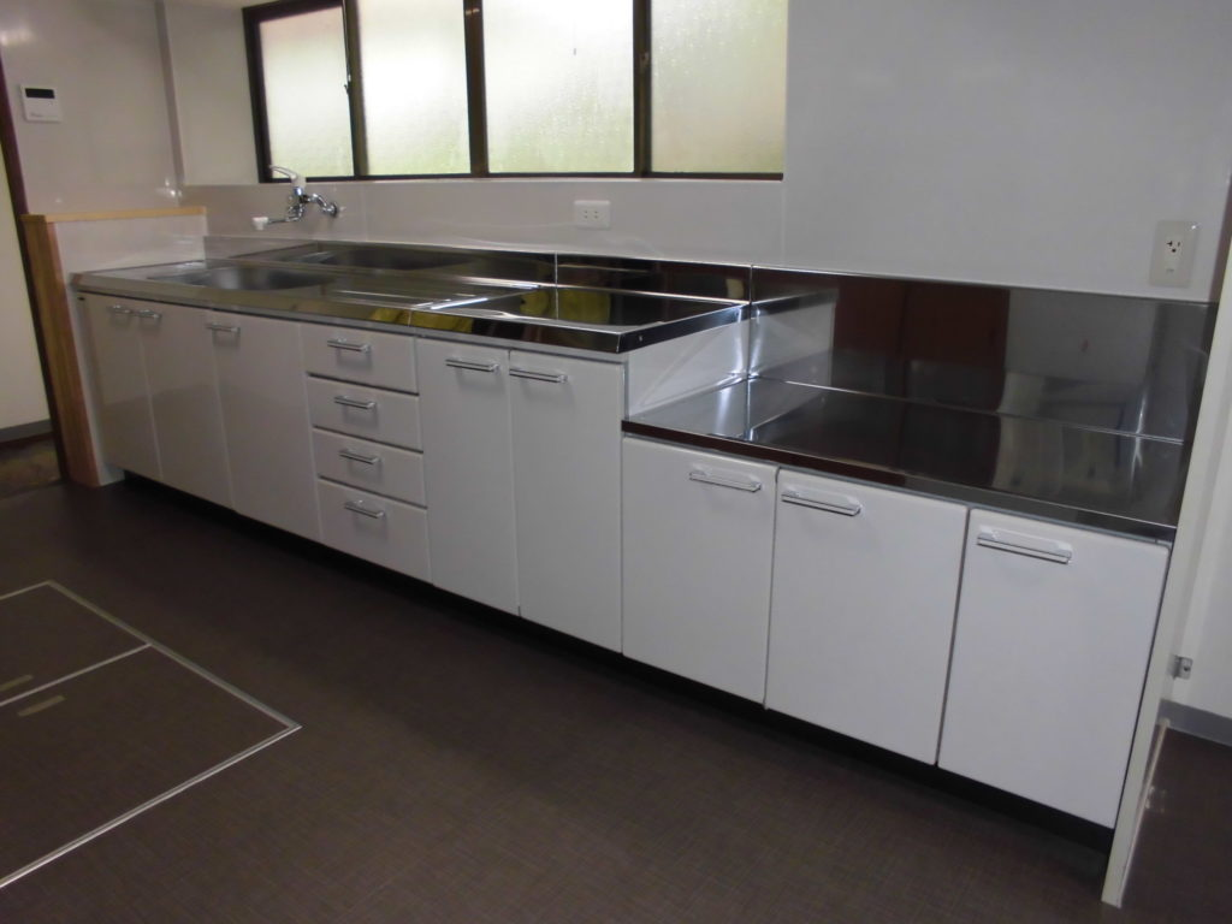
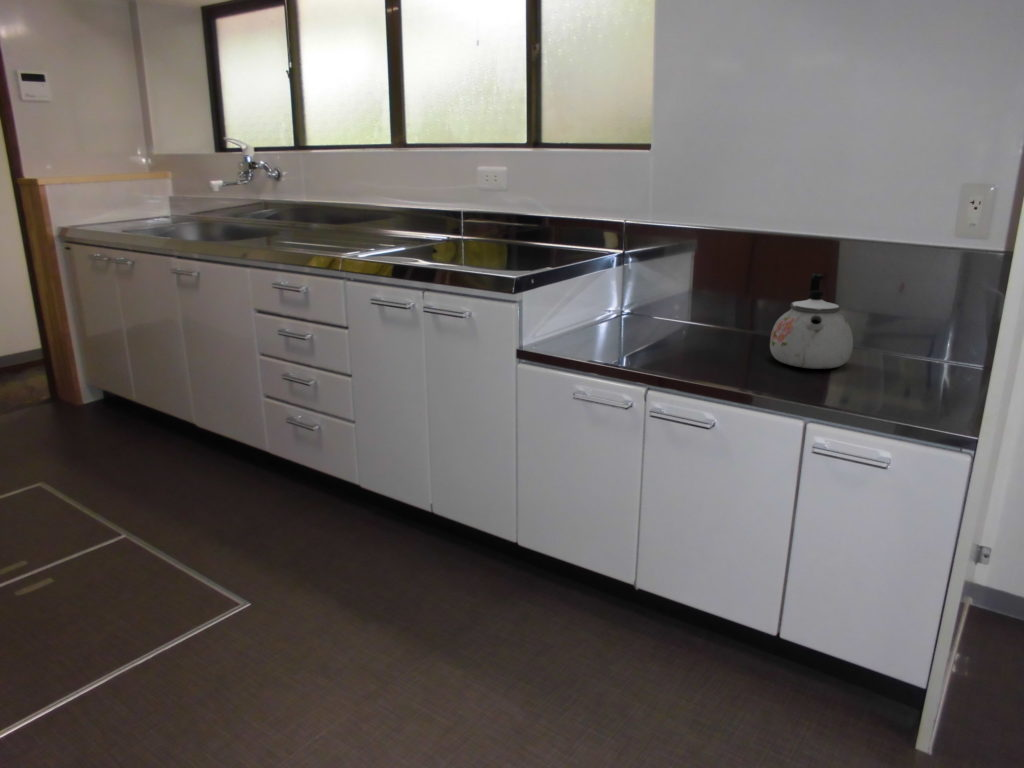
+ kettle (813, 319)
